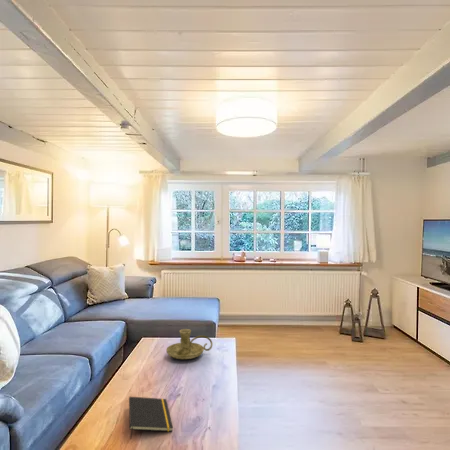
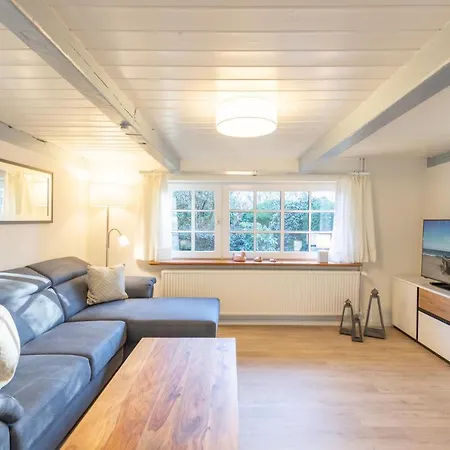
- candle holder (189, 342)
- notepad (149, 412)
